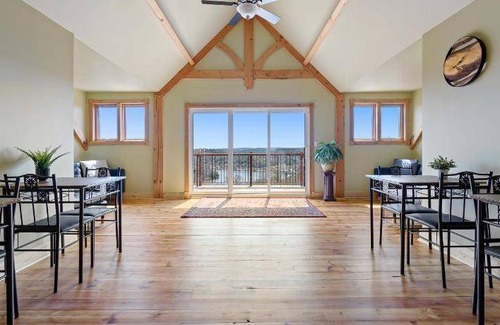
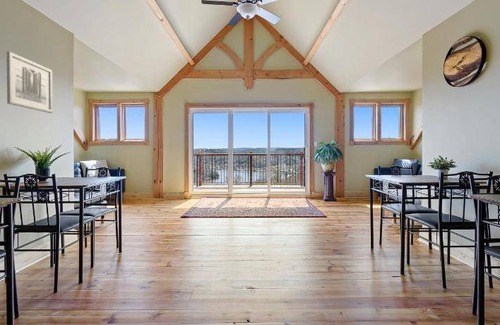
+ wall art (31, 85)
